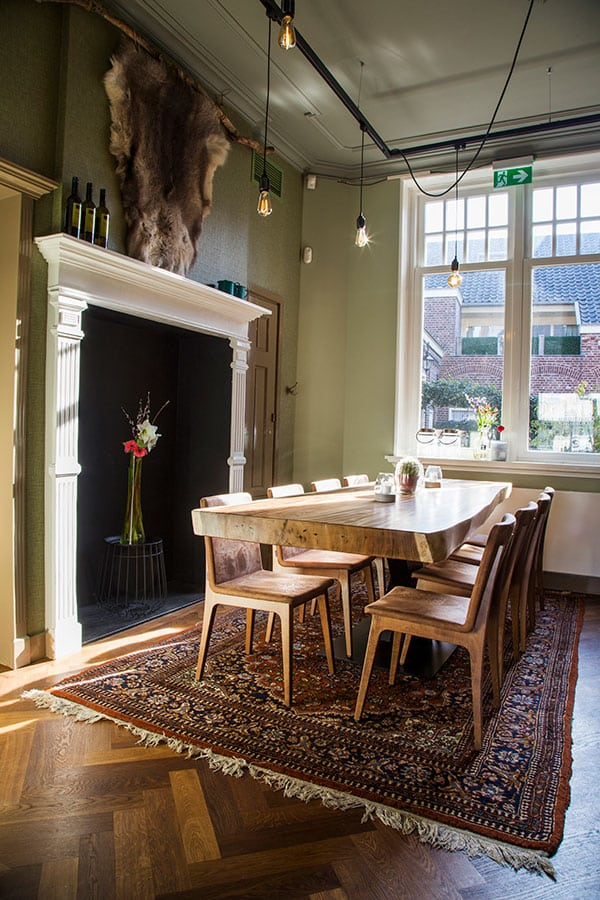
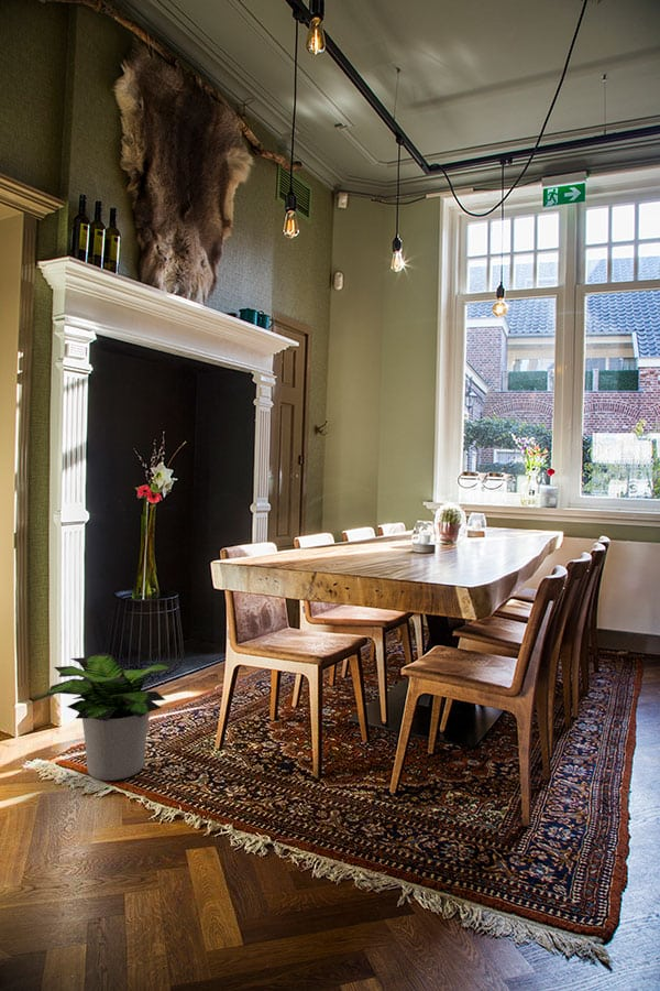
+ potted plant (110, 716)
